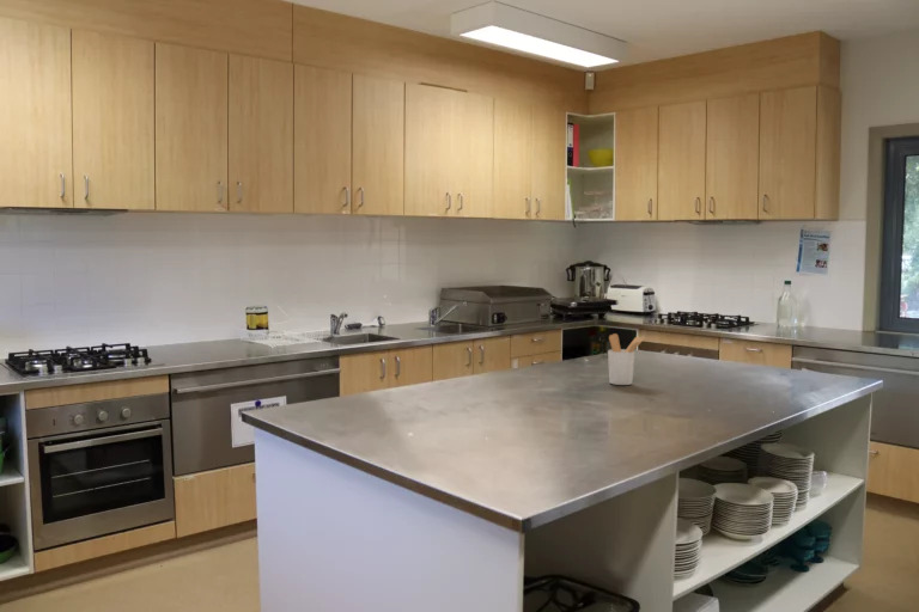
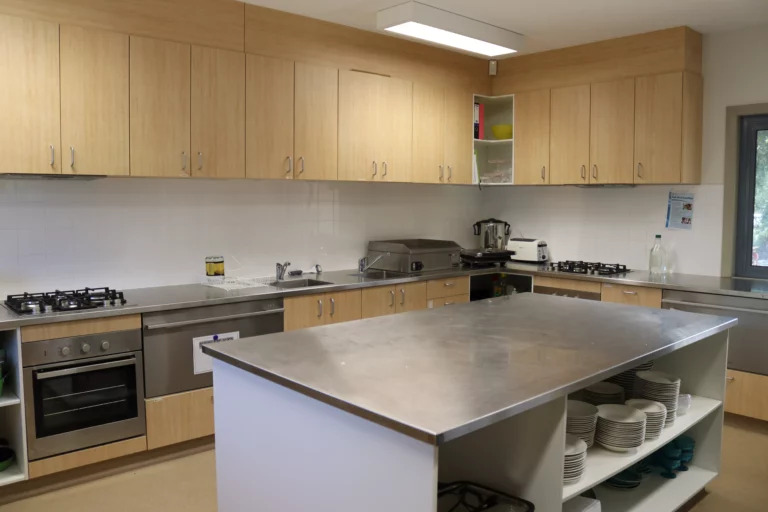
- utensil holder (626, 359)
